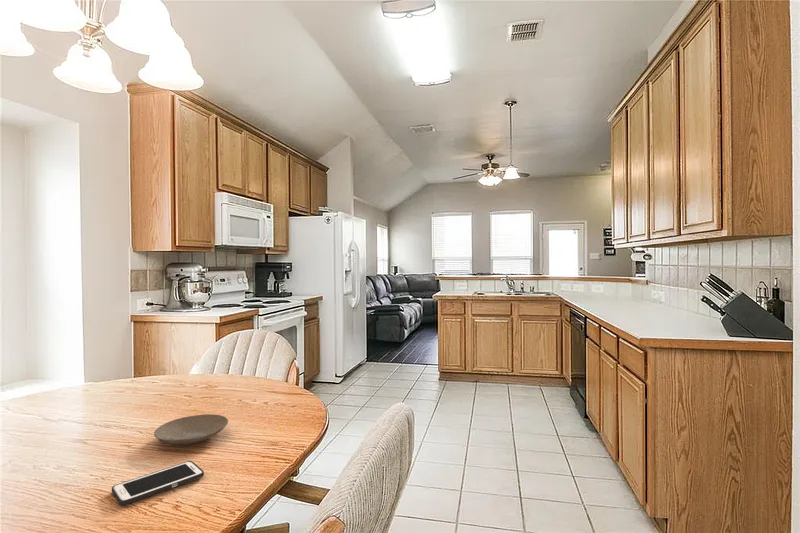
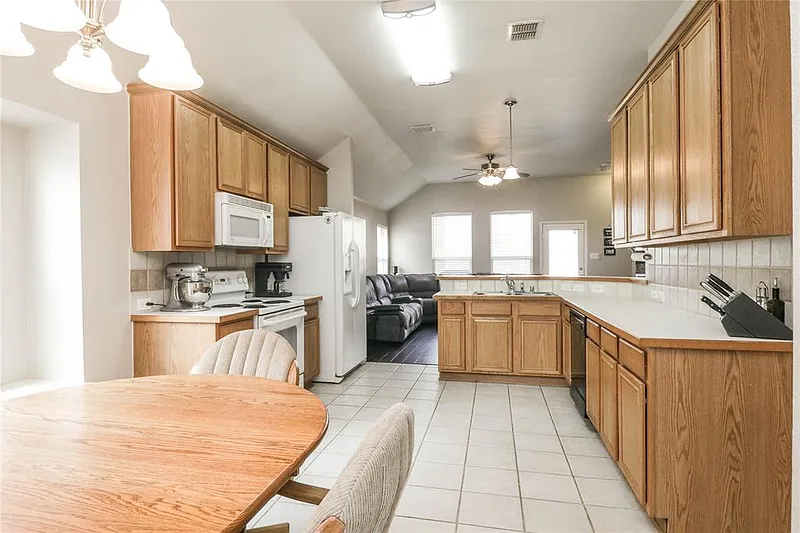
- plate (192, 431)
- cell phone (159, 481)
